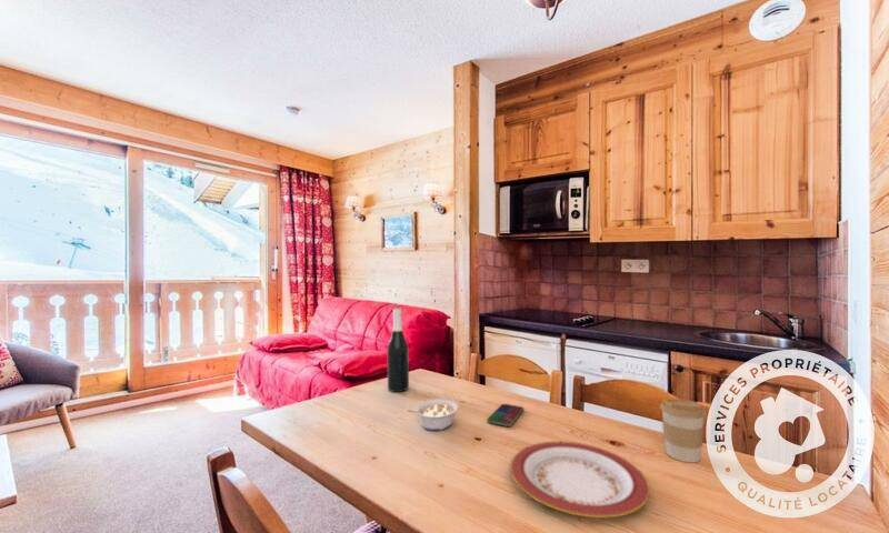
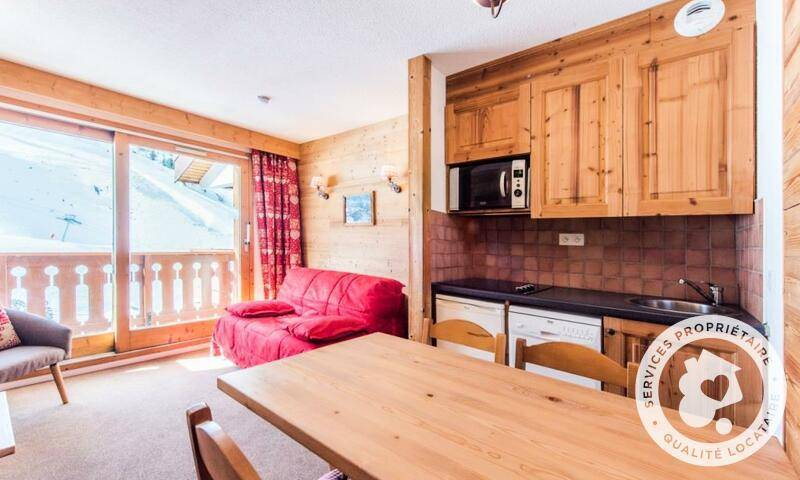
- coffee cup (682, 428)
- legume (436, 414)
- plate (576, 477)
- wine bottle (398, 348)
- smartphone (506, 414)
